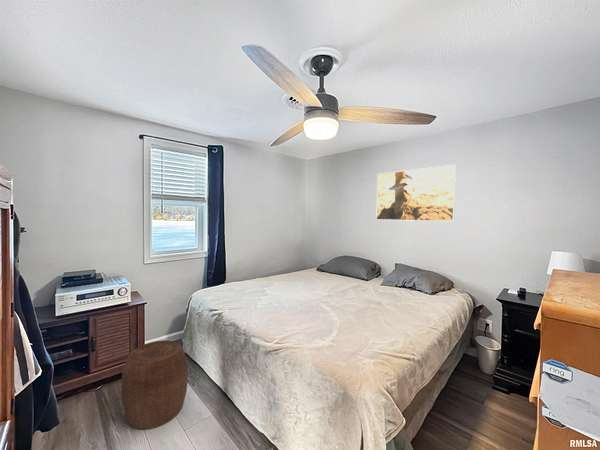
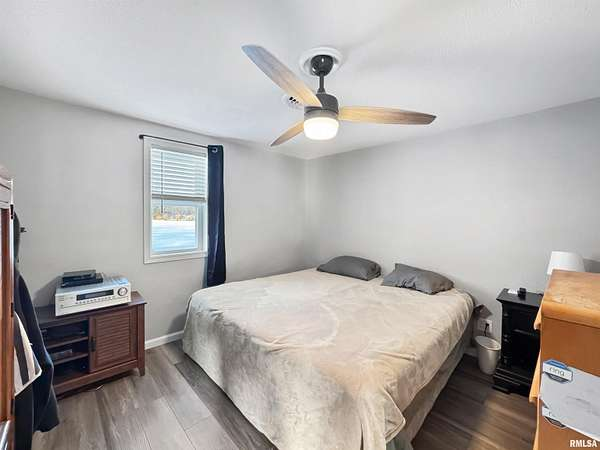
- stool (156, 379)
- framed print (412, 195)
